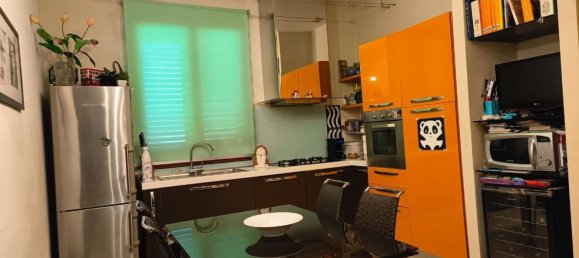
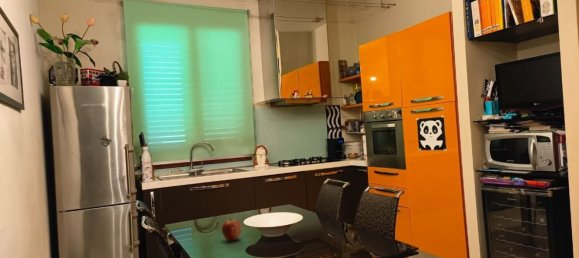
+ apple (231, 229)
